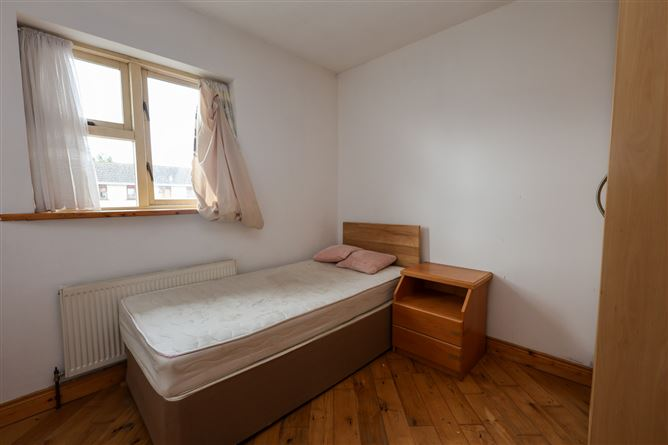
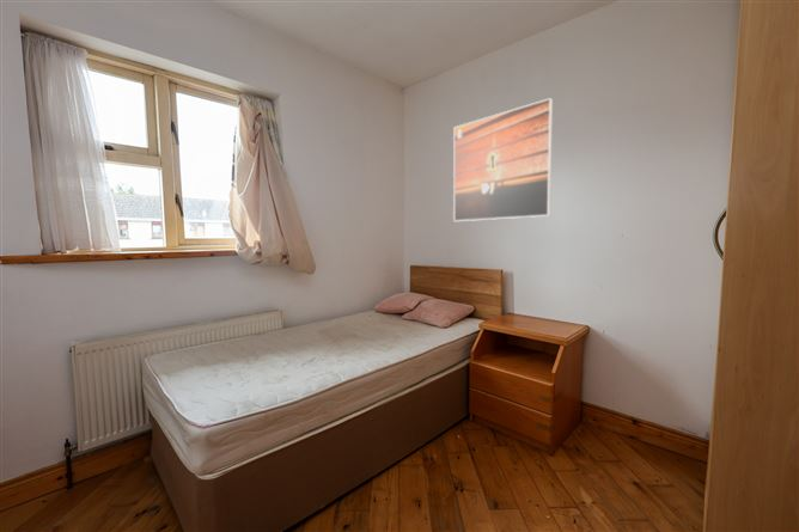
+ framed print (496, 167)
